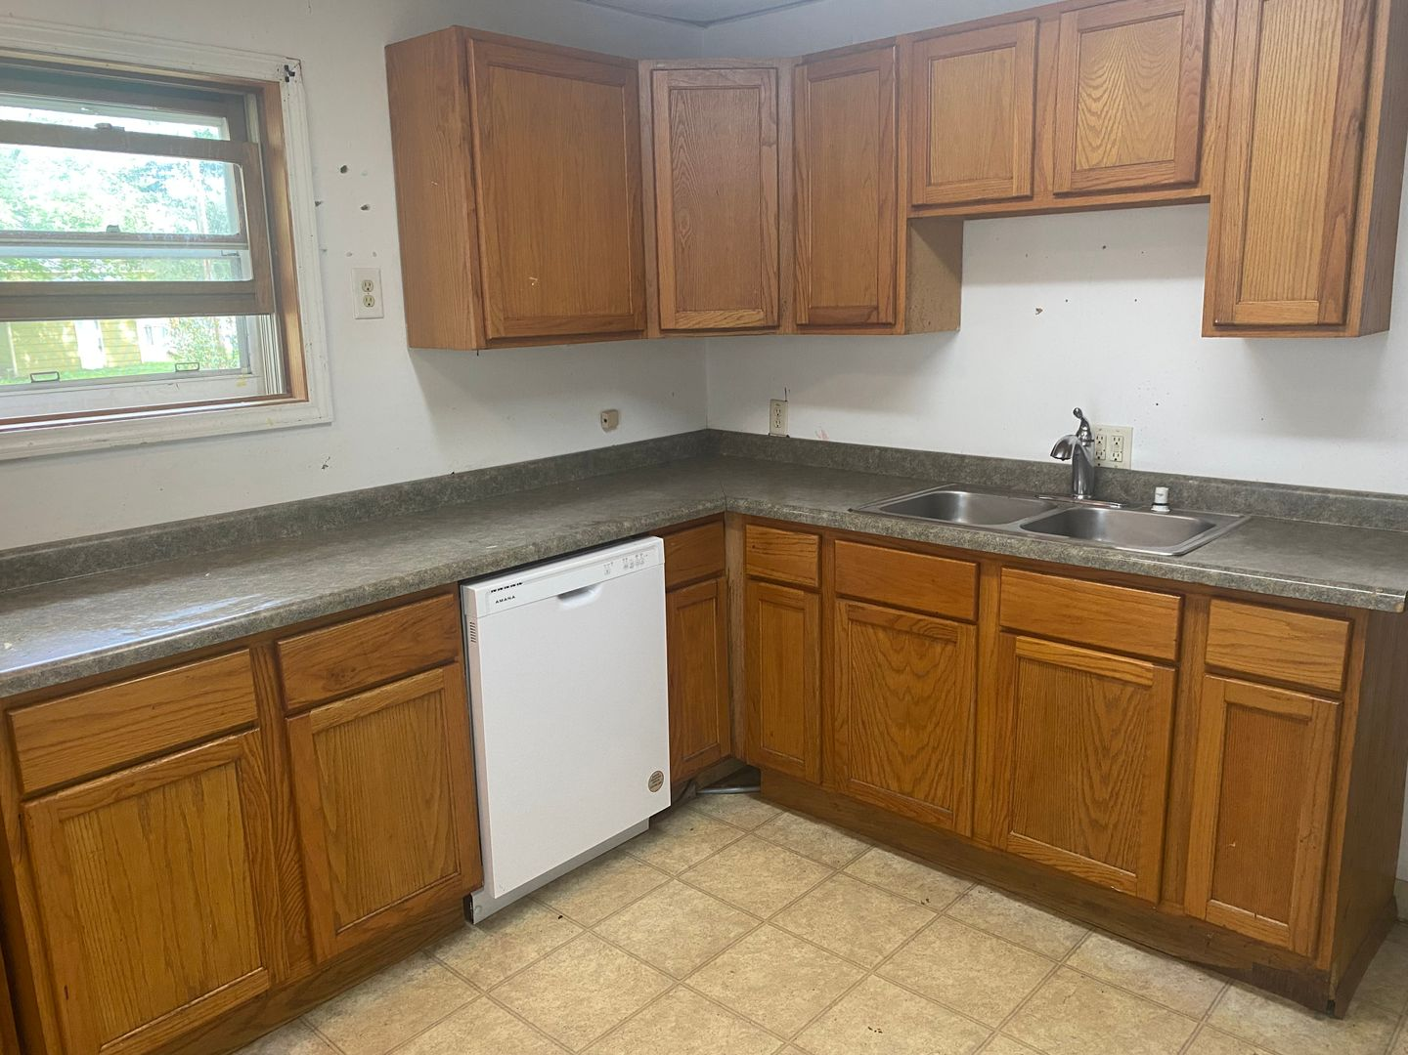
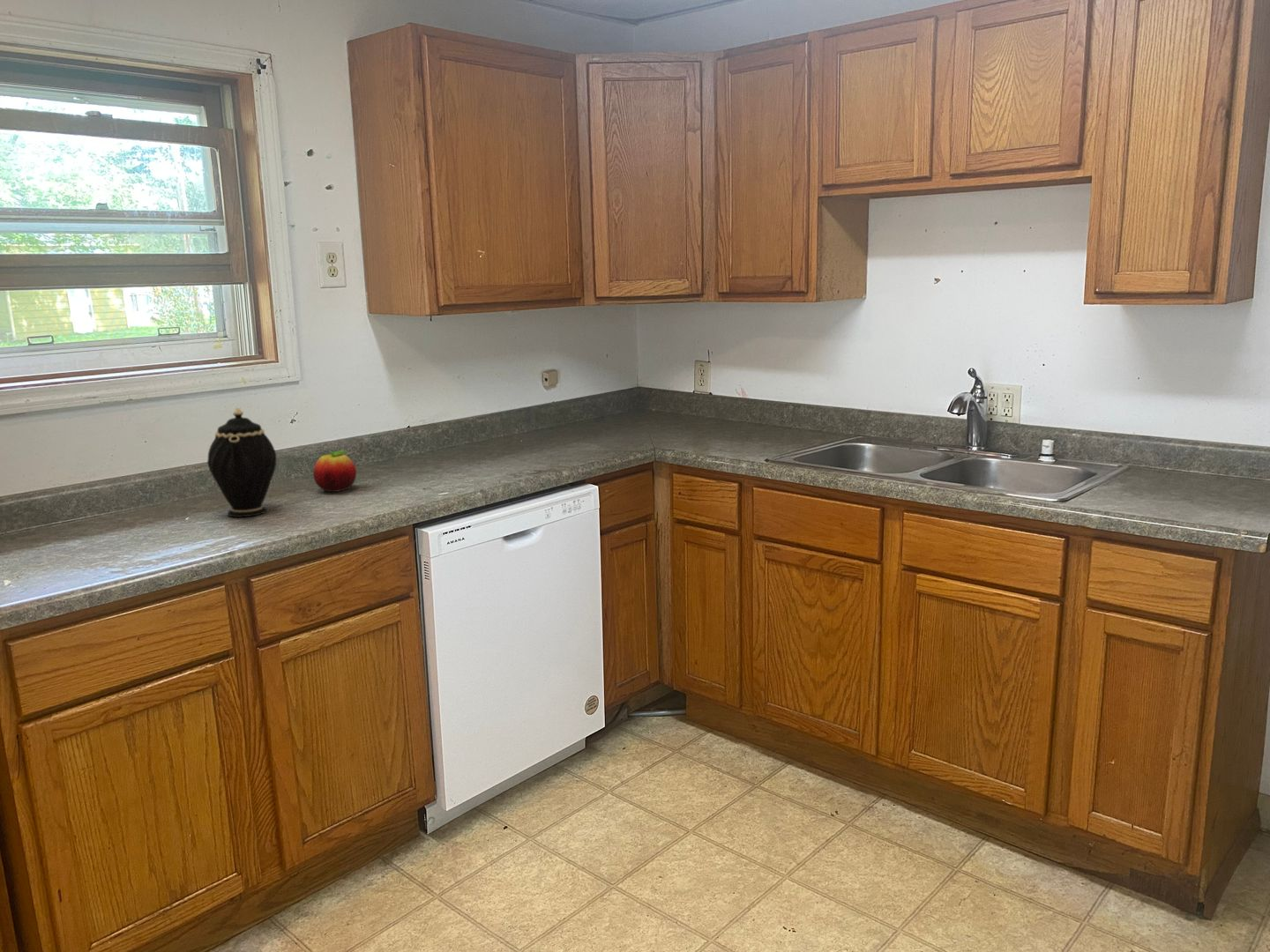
+ teapot (242, 461)
+ fruit (334, 471)
